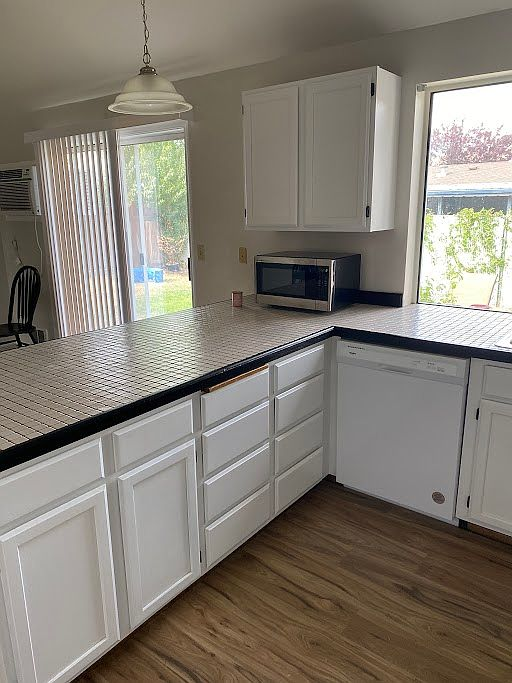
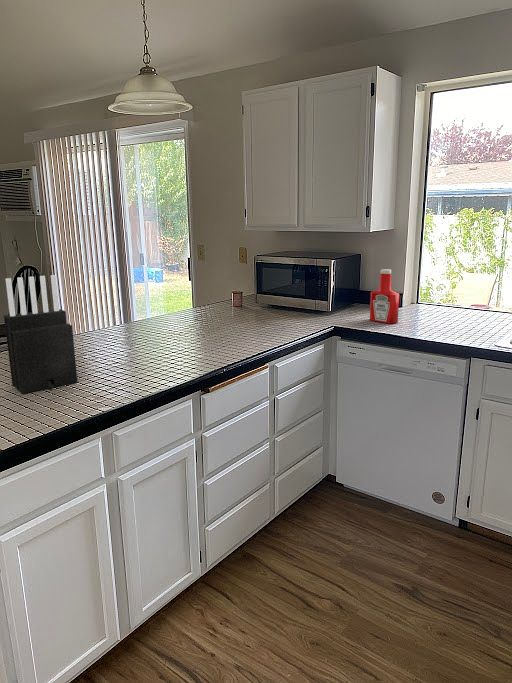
+ soap bottle (384, 295)
+ knife block (40, 332)
